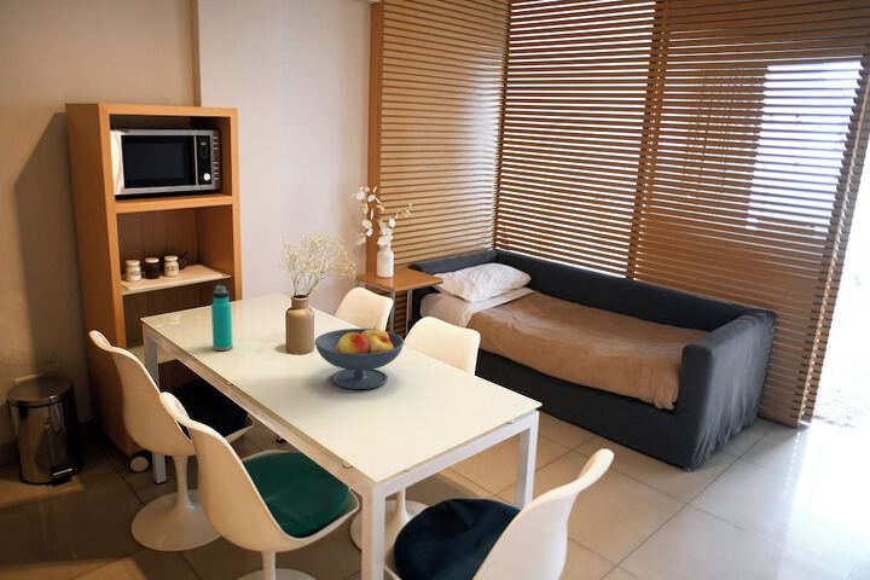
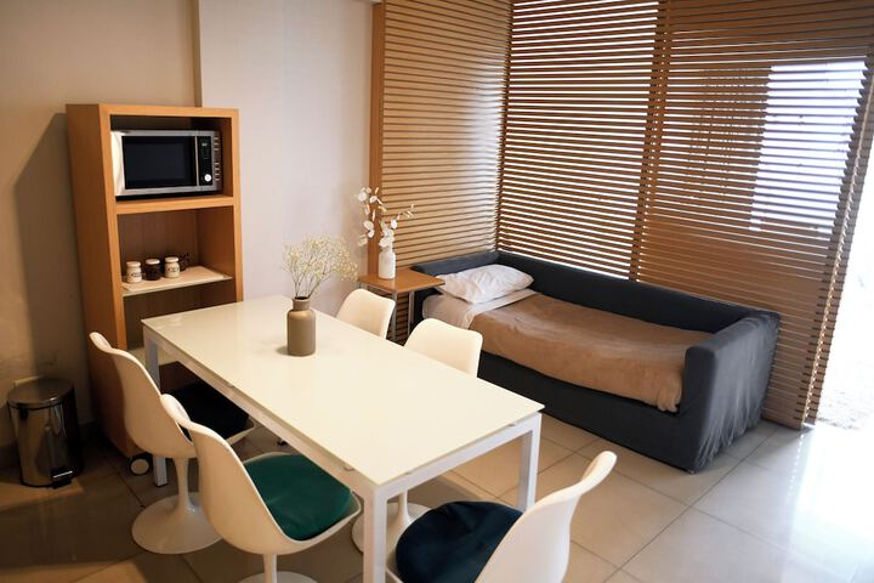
- water bottle (221, 317)
- fruit bowl (359, 353)
